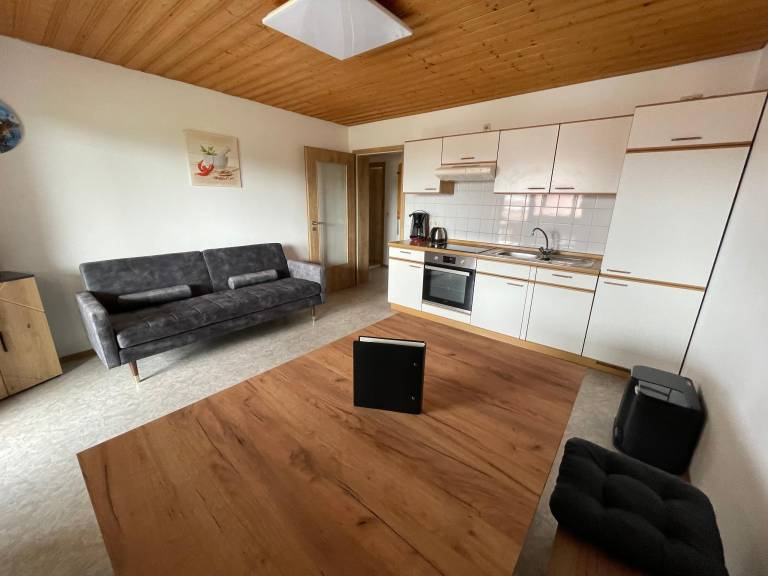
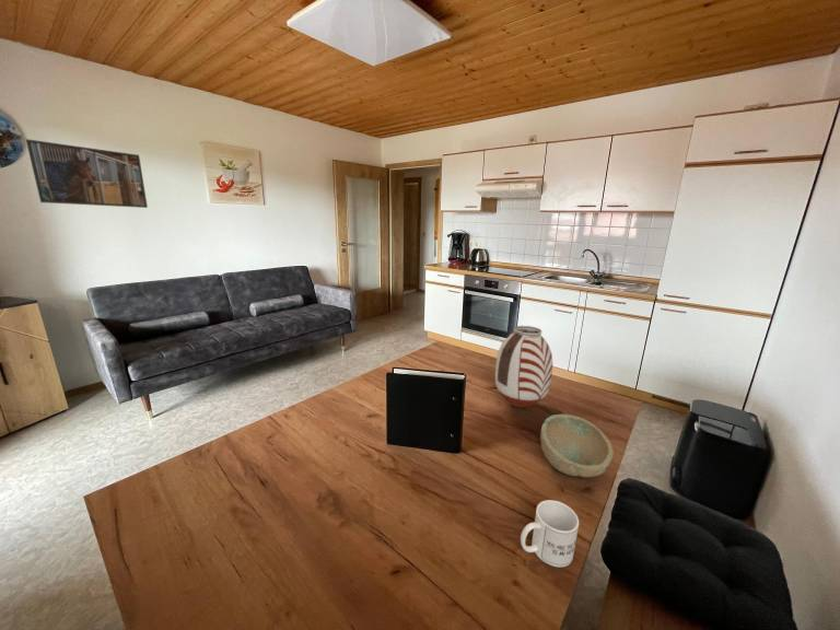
+ vase (523, 369)
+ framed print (93, 176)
+ bowl (574, 450)
+ mug (546, 534)
